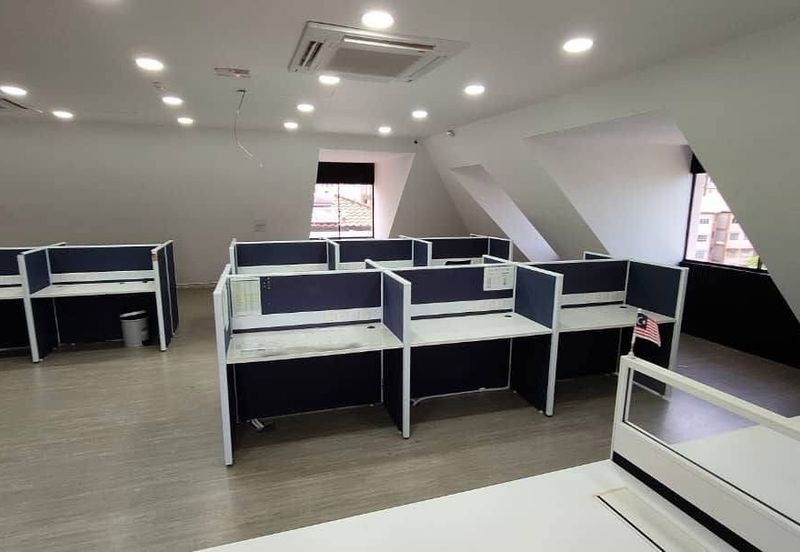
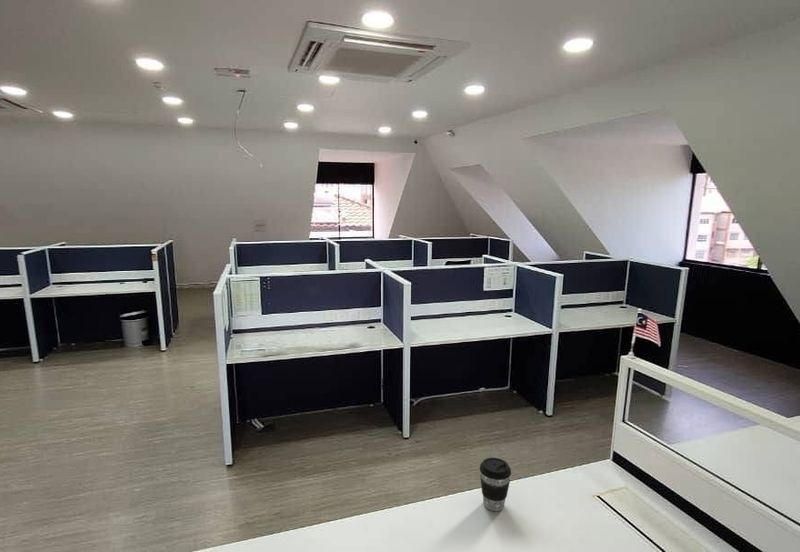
+ coffee cup (494, 484)
